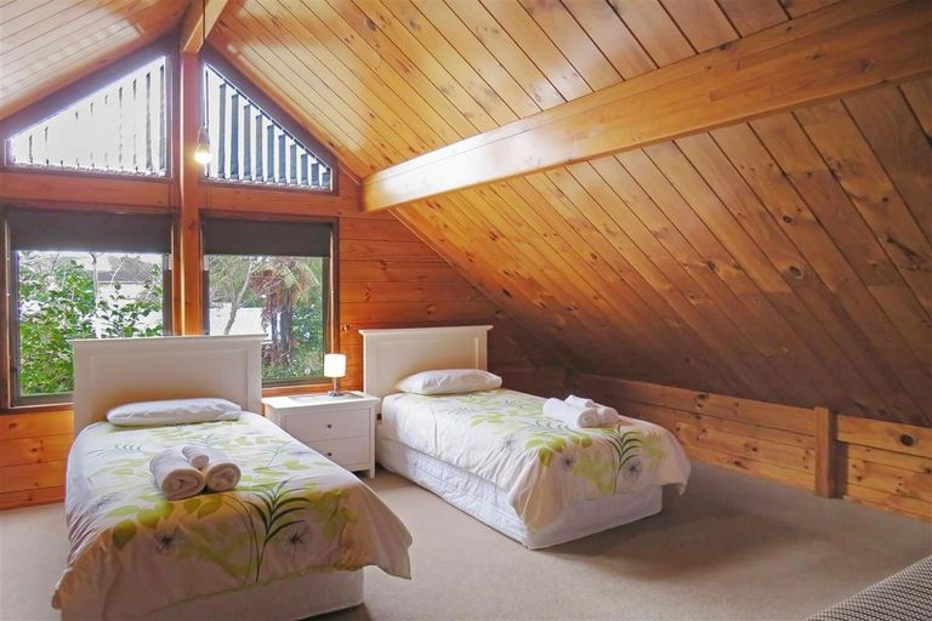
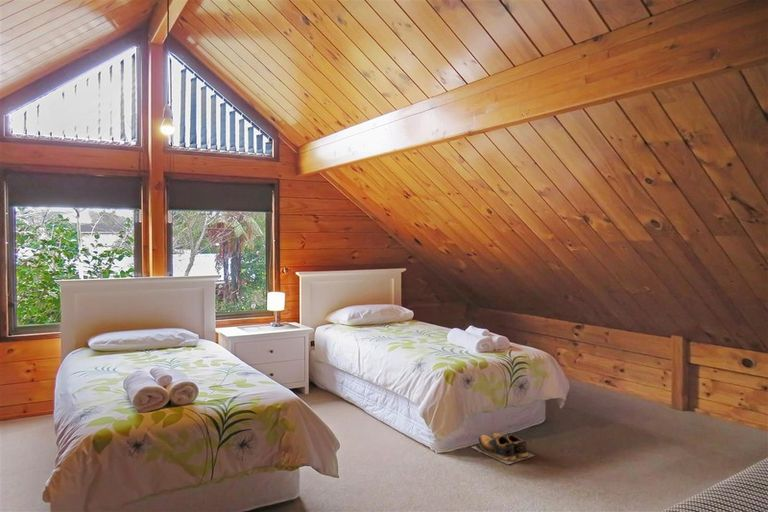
+ shoes (502, 442)
